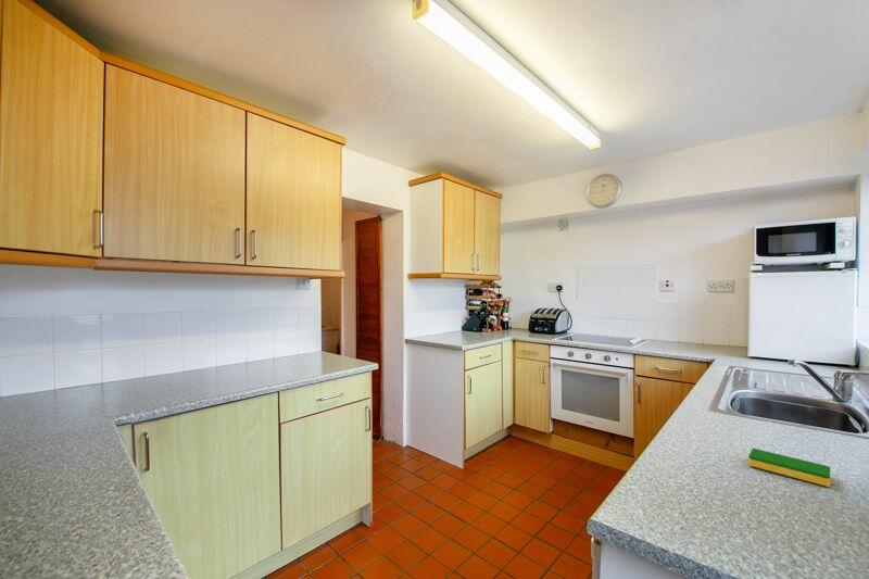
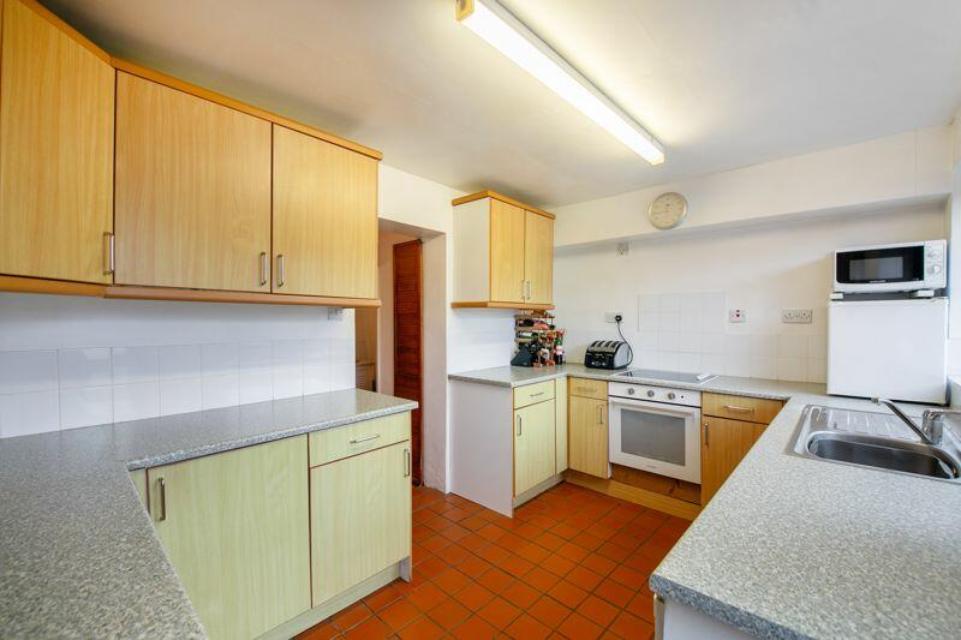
- dish sponge (788, 465)
